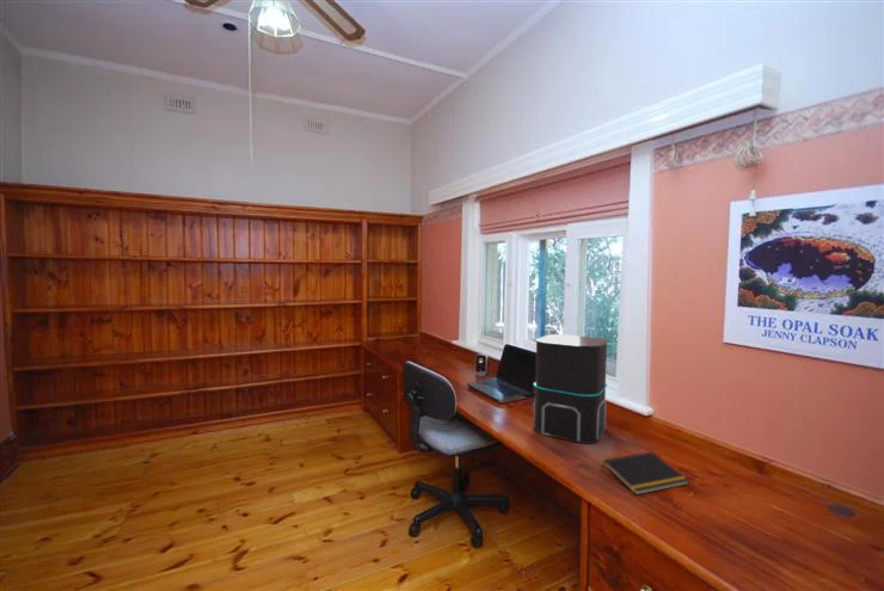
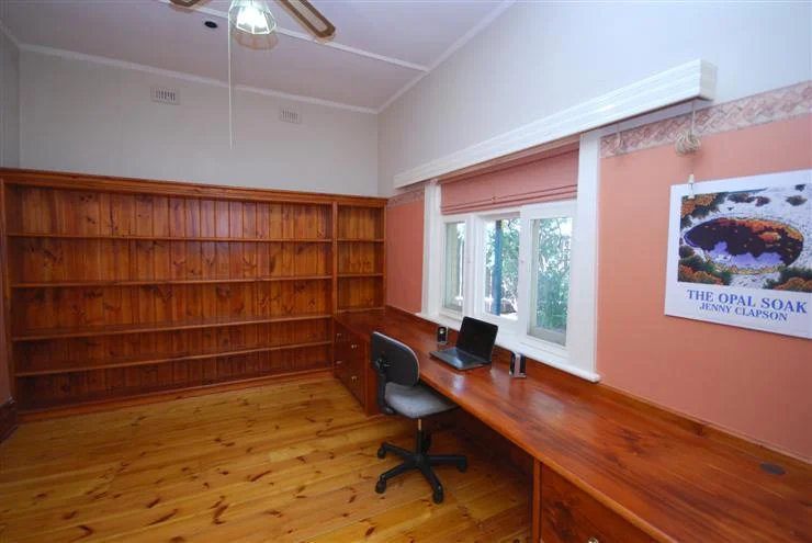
- notepad (644, 472)
- speaker (570, 383)
